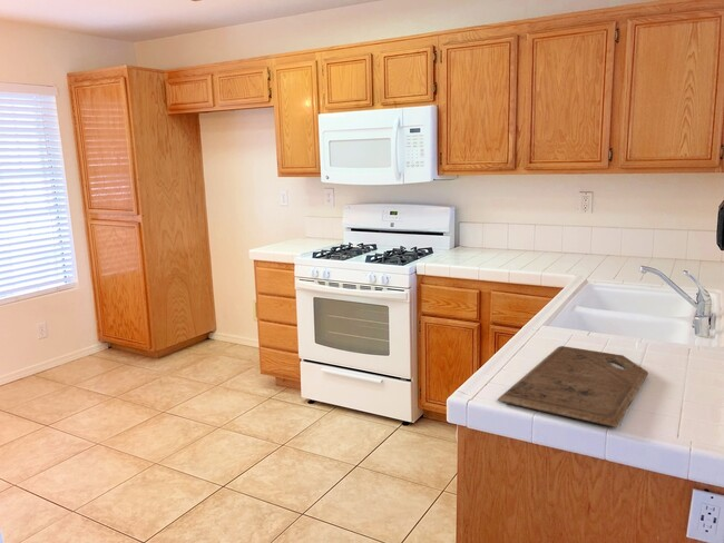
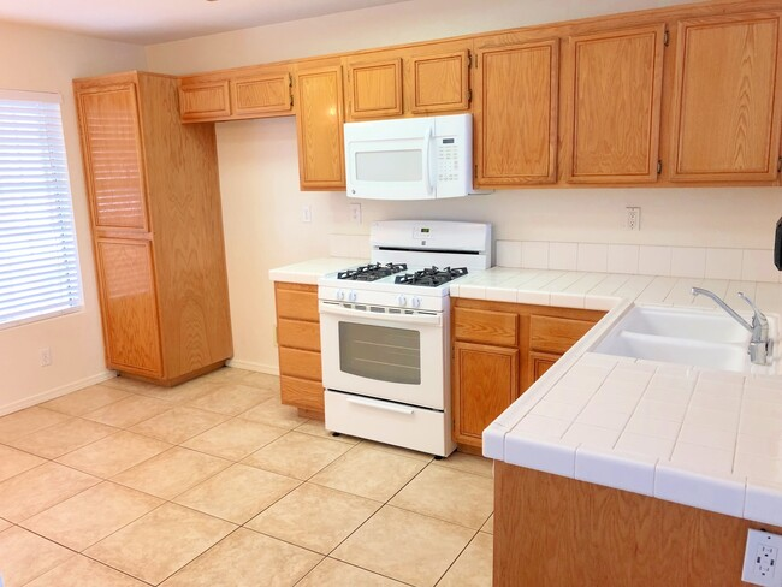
- cutting board (581, 379)
